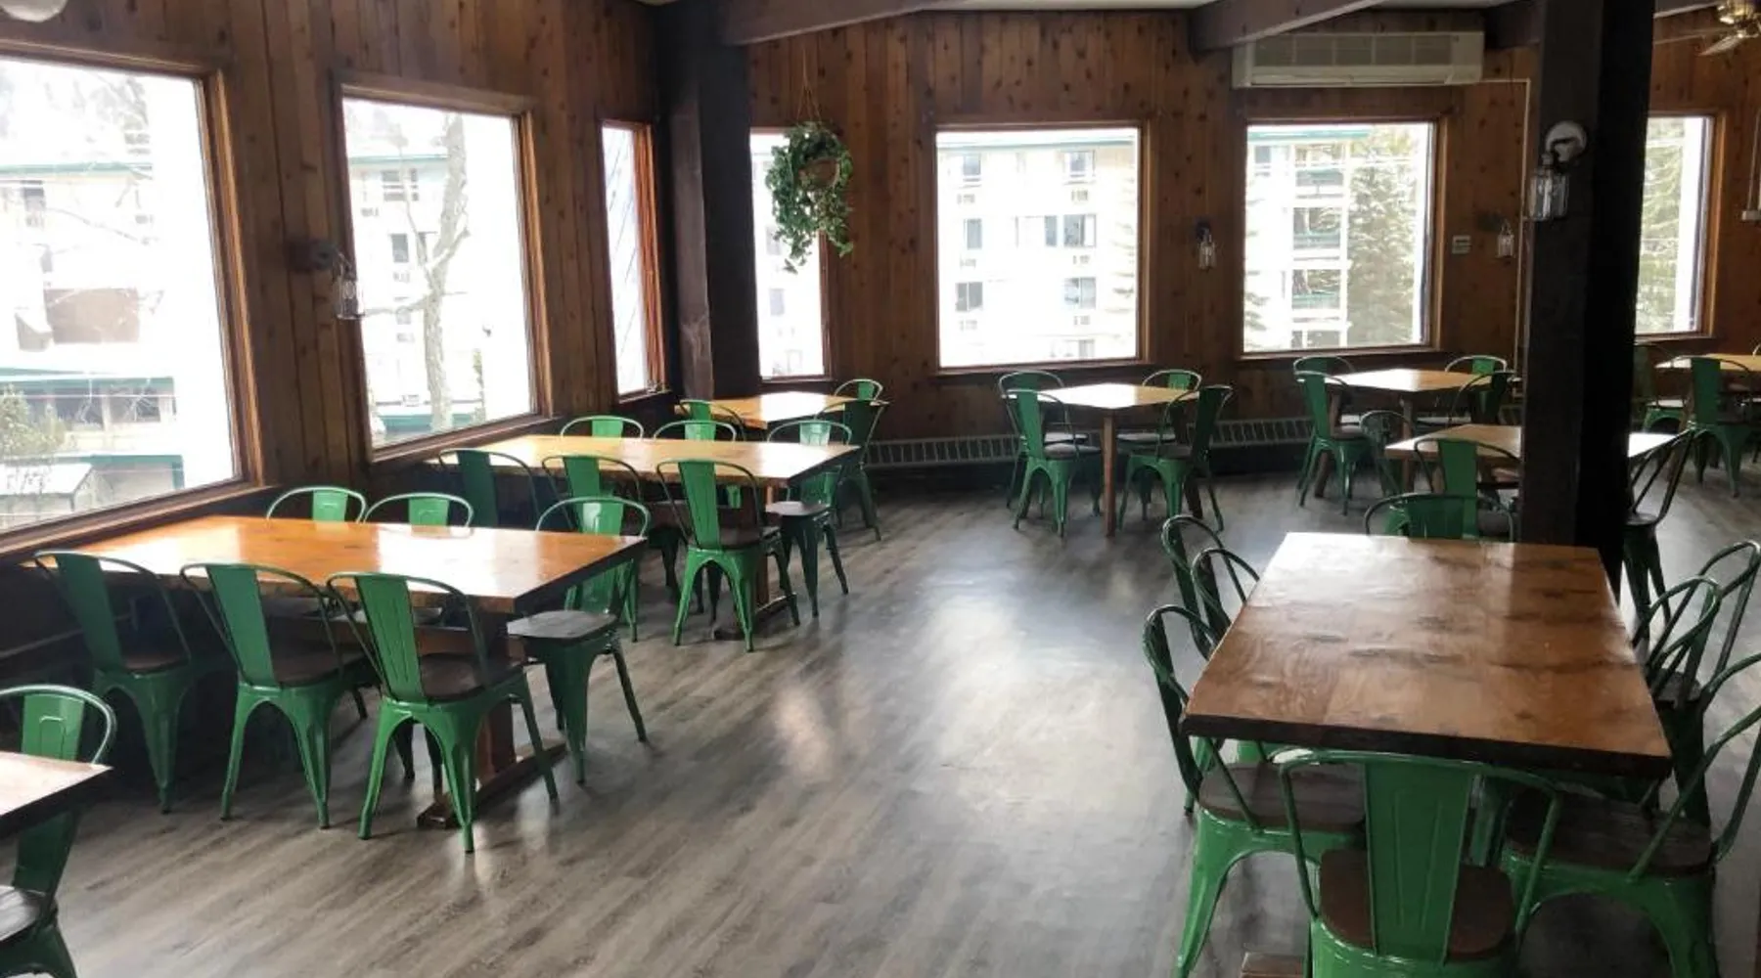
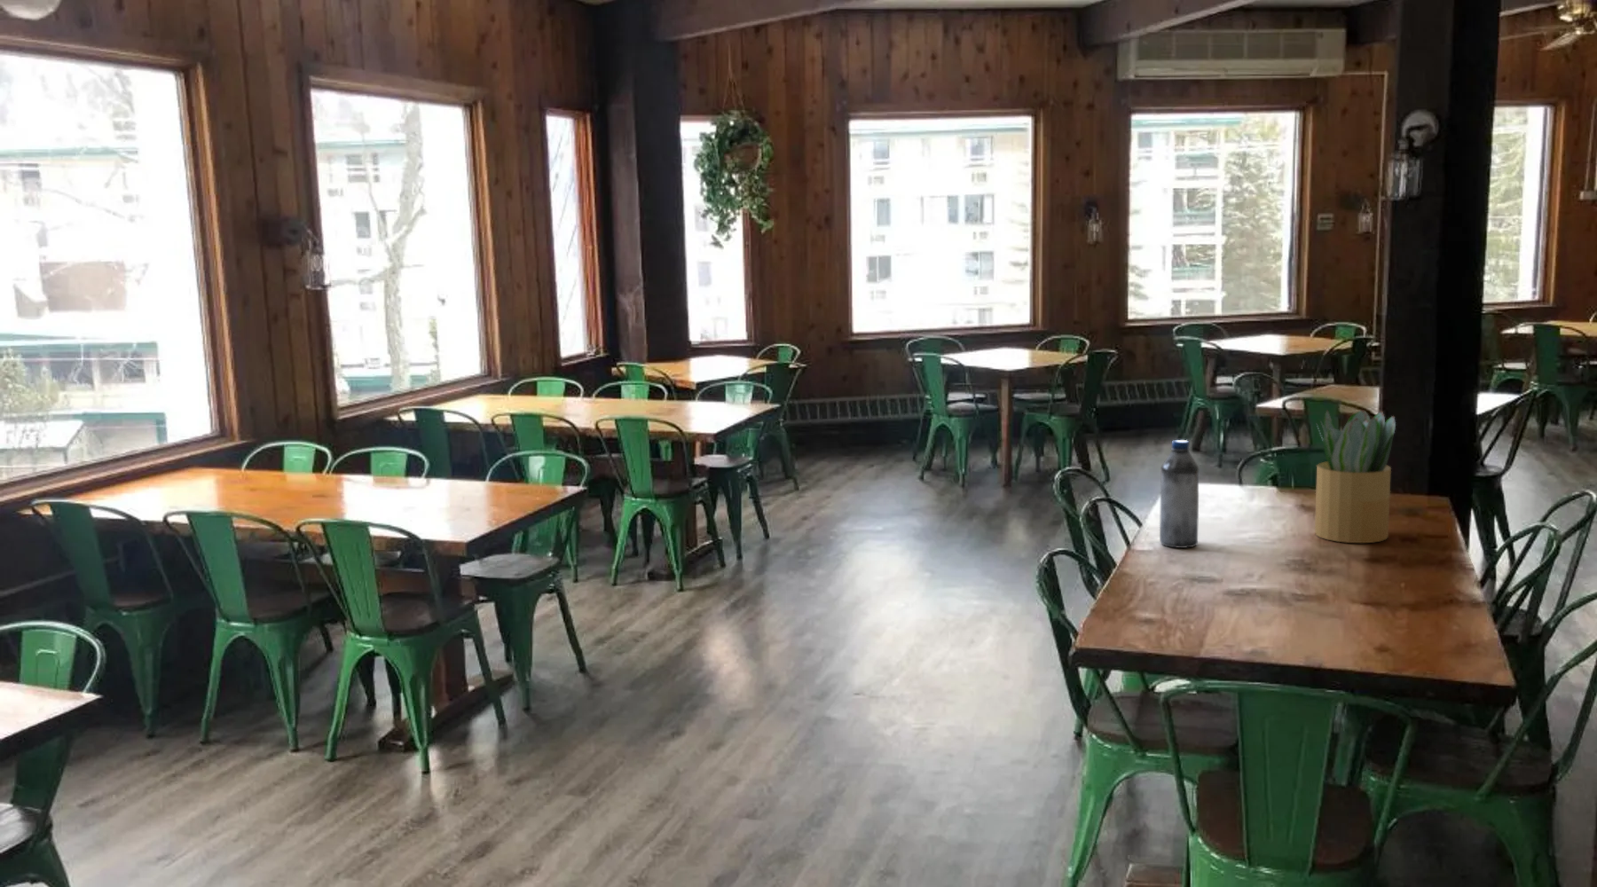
+ water bottle (1179, 493)
+ potted plant (1355, 473)
